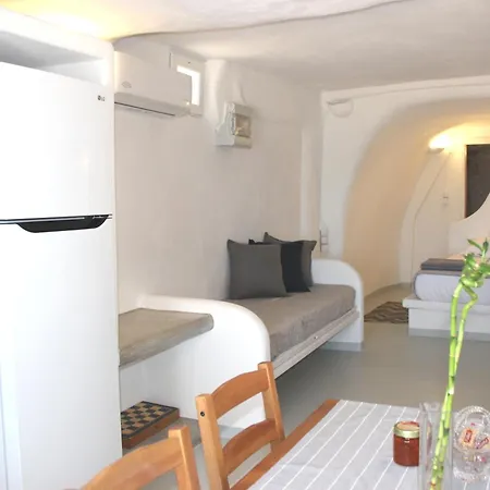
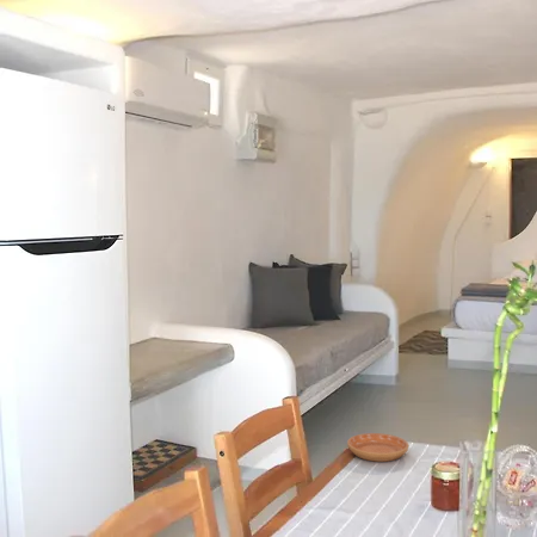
+ saucer (377, 448)
